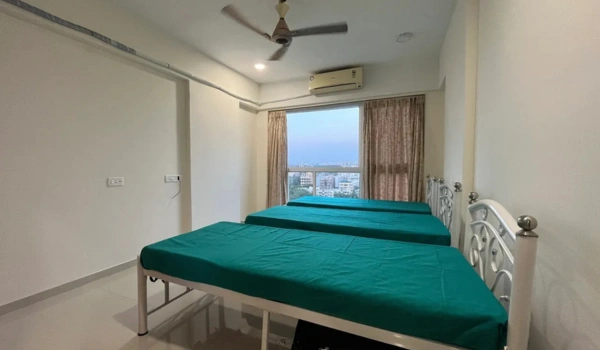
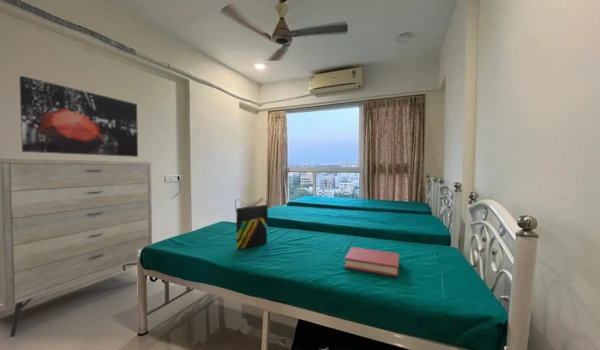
+ hardback book (372, 260)
+ dresser (80, 228)
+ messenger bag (252, 221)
+ wall art (89, 123)
